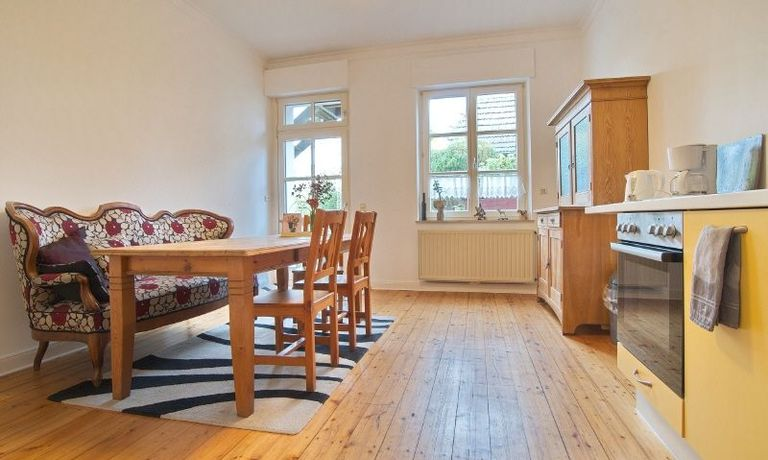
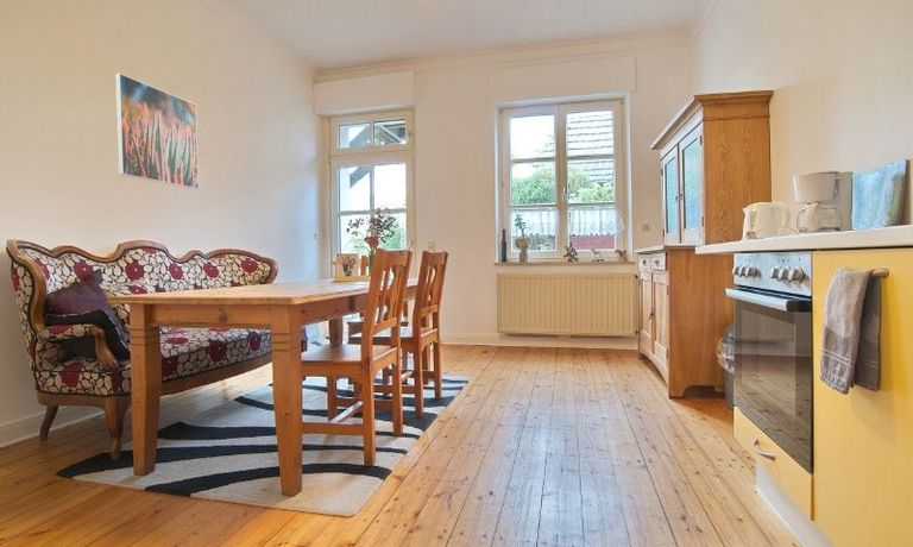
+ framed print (160, 136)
